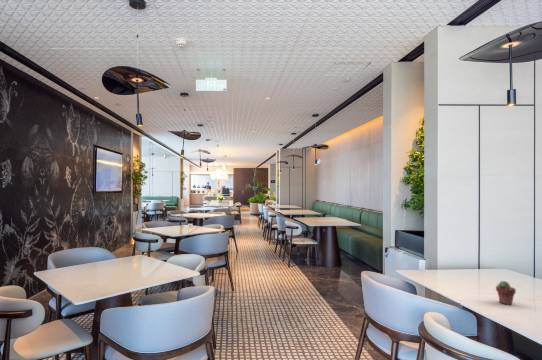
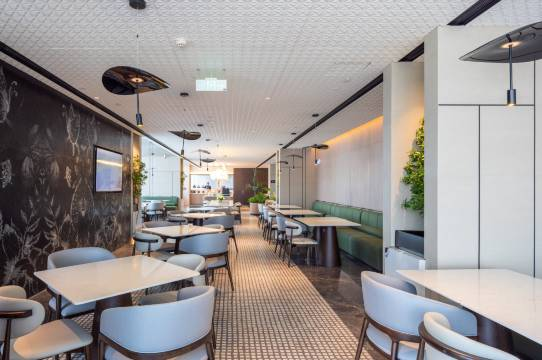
- potted succulent (505, 291)
